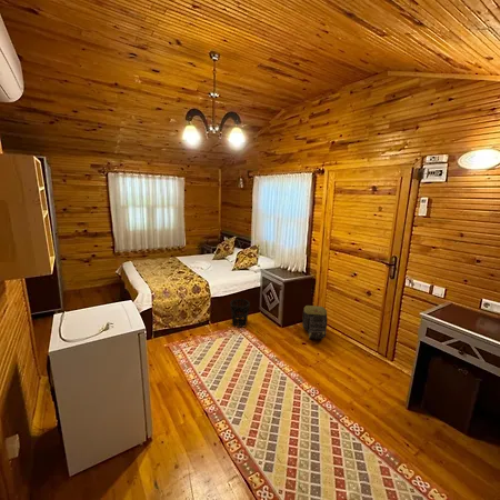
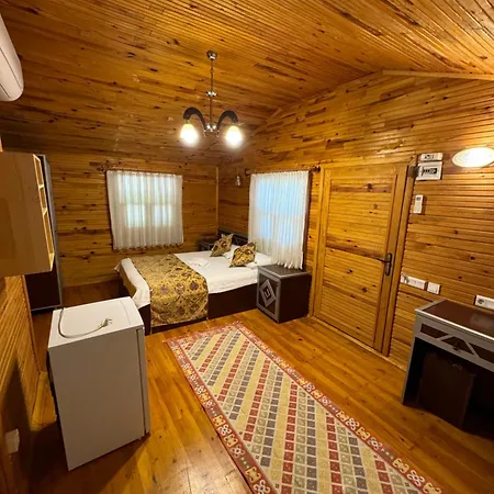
- backpack (316, 322)
- wastebasket (240, 313)
